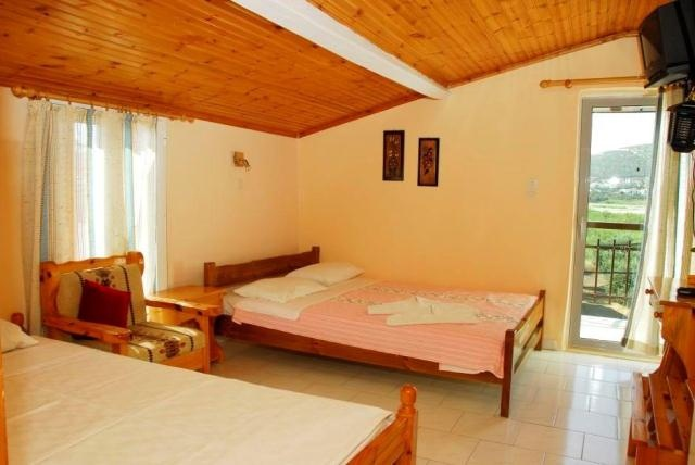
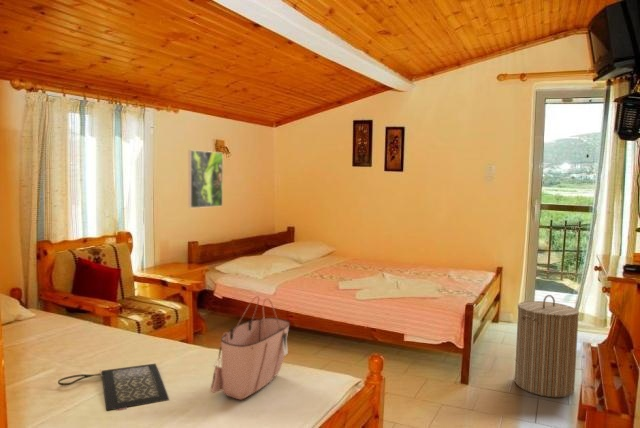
+ laundry hamper (545, 340)
+ clutch bag (130, 382)
+ tote bag (255, 341)
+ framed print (206, 179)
